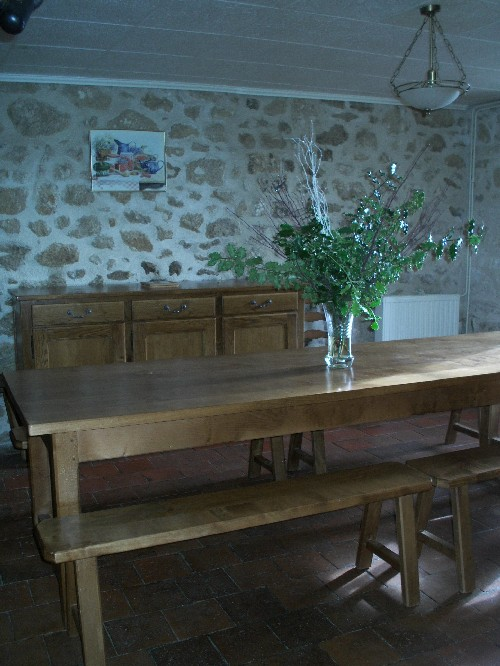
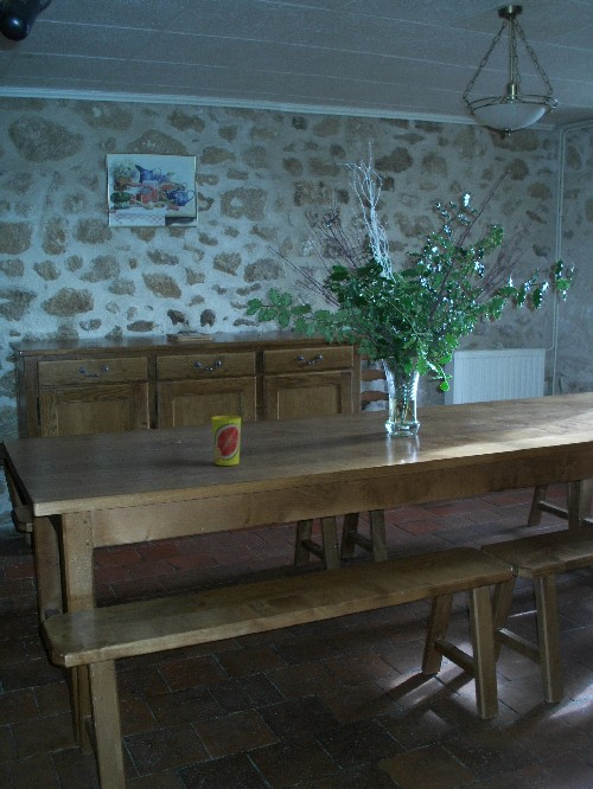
+ cup (227, 440)
